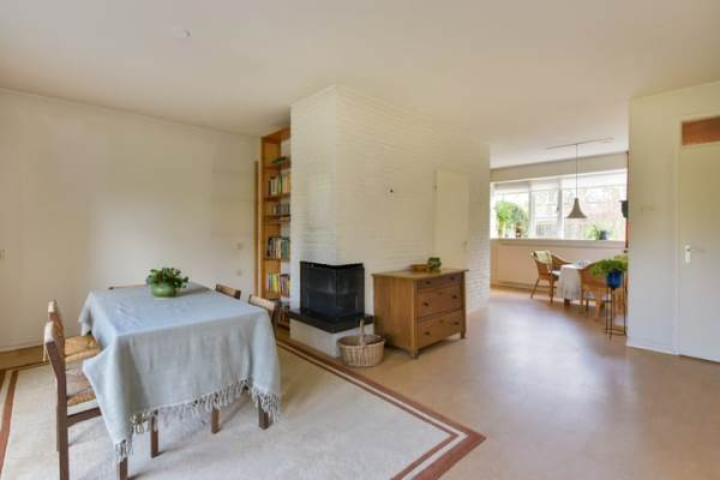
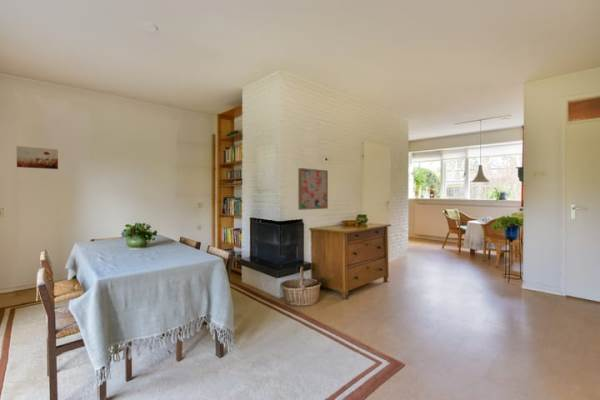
+ wall art (38, 158)
+ wall art (313, 189)
